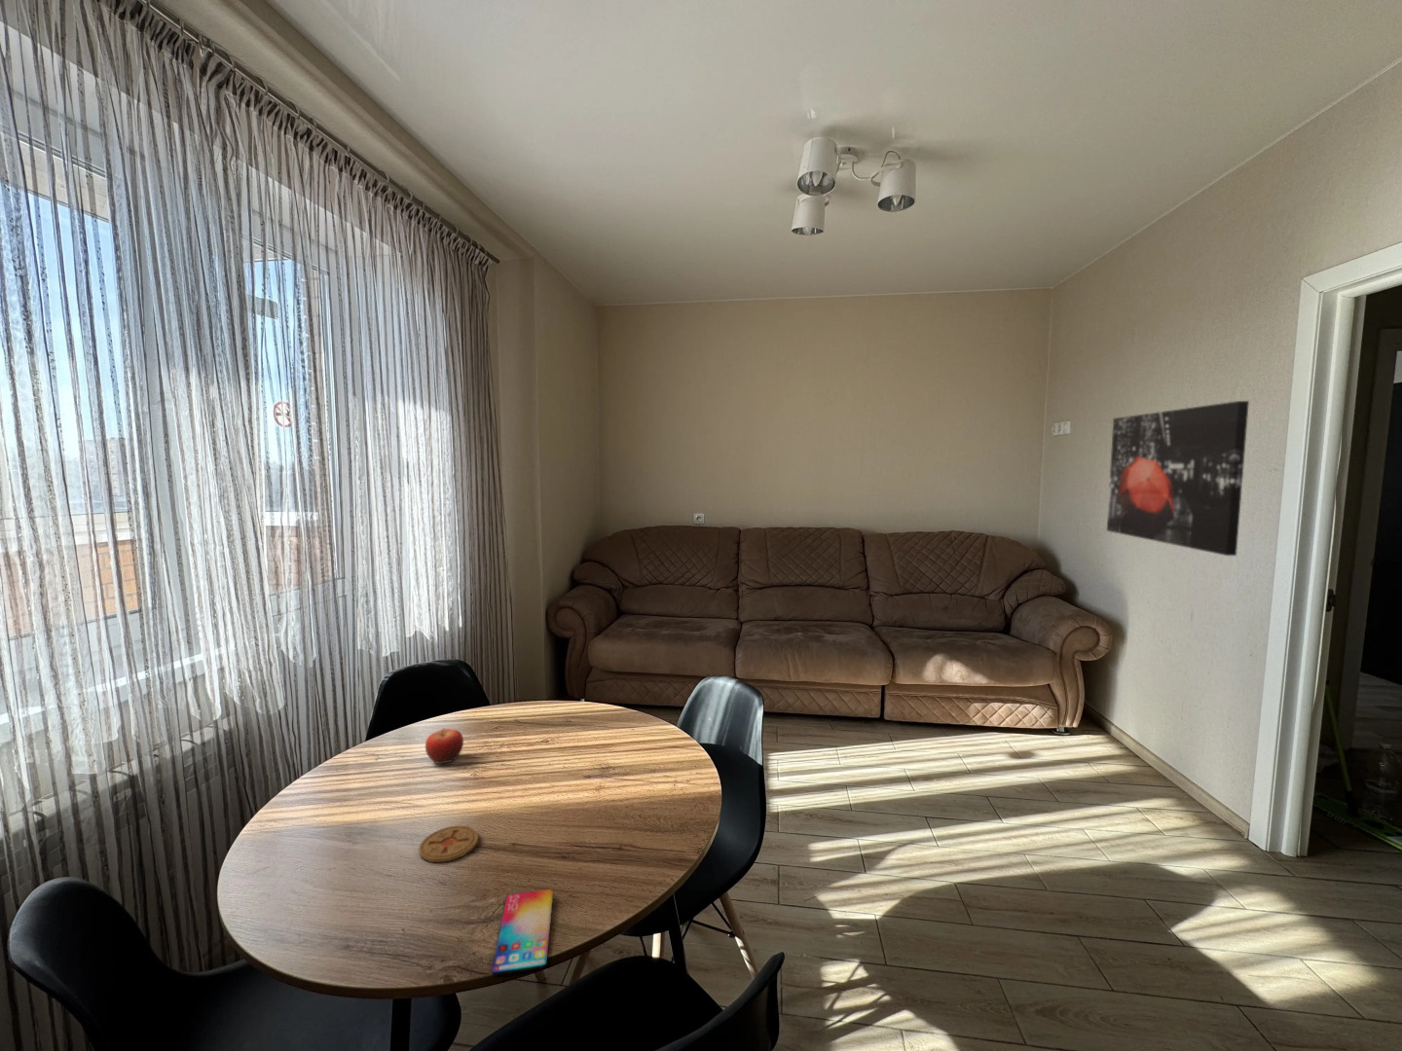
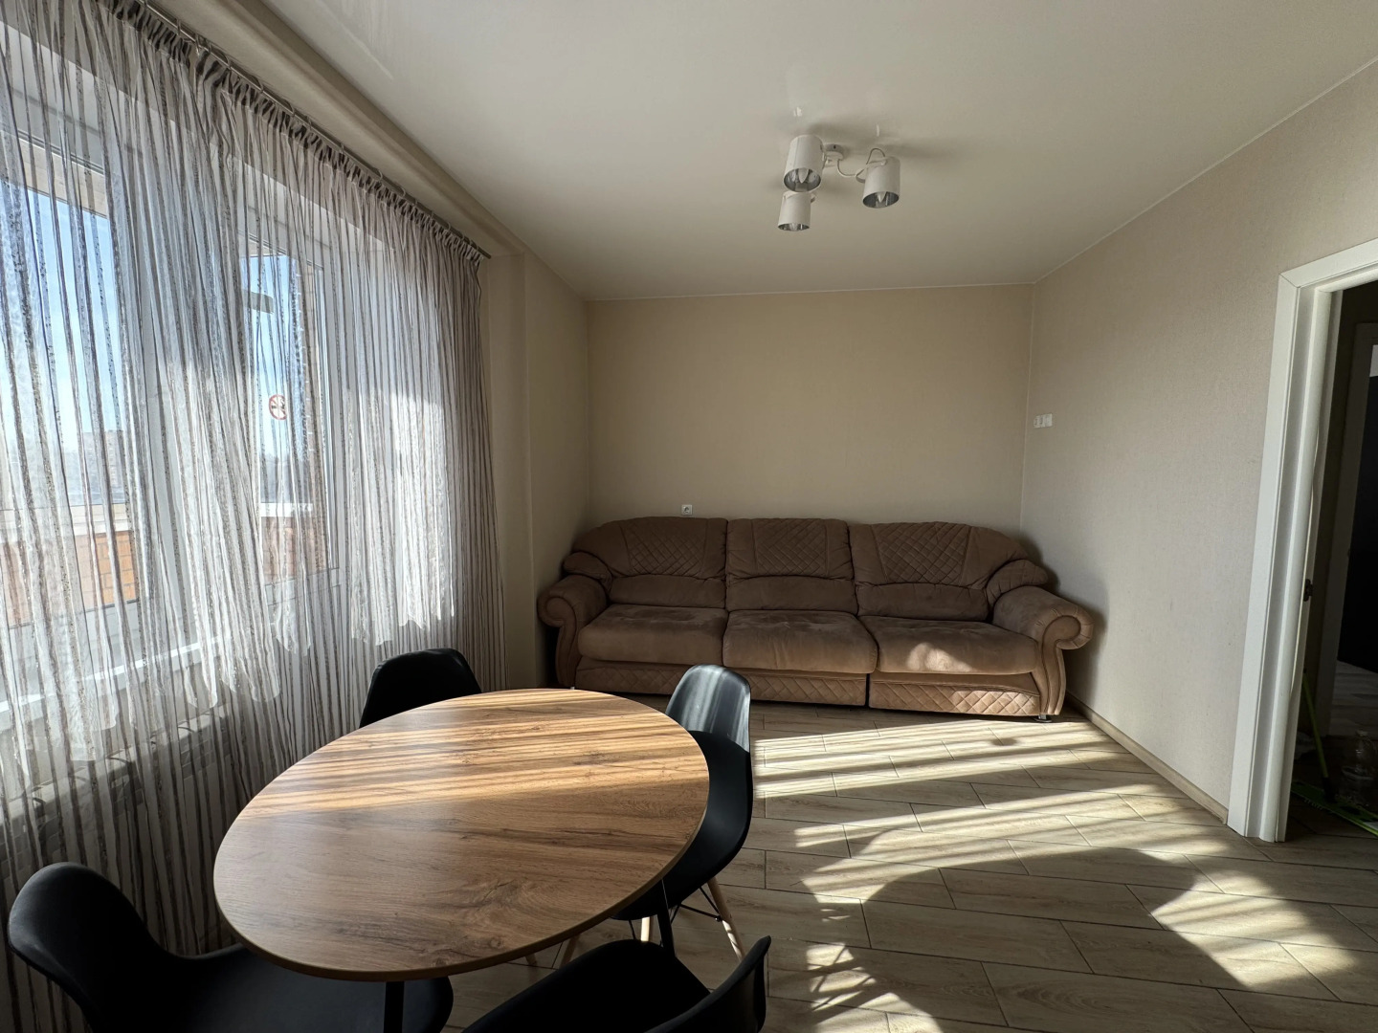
- coaster (449, 842)
- fruit (444, 743)
- smartphone (524, 928)
- wall art (1166, 477)
